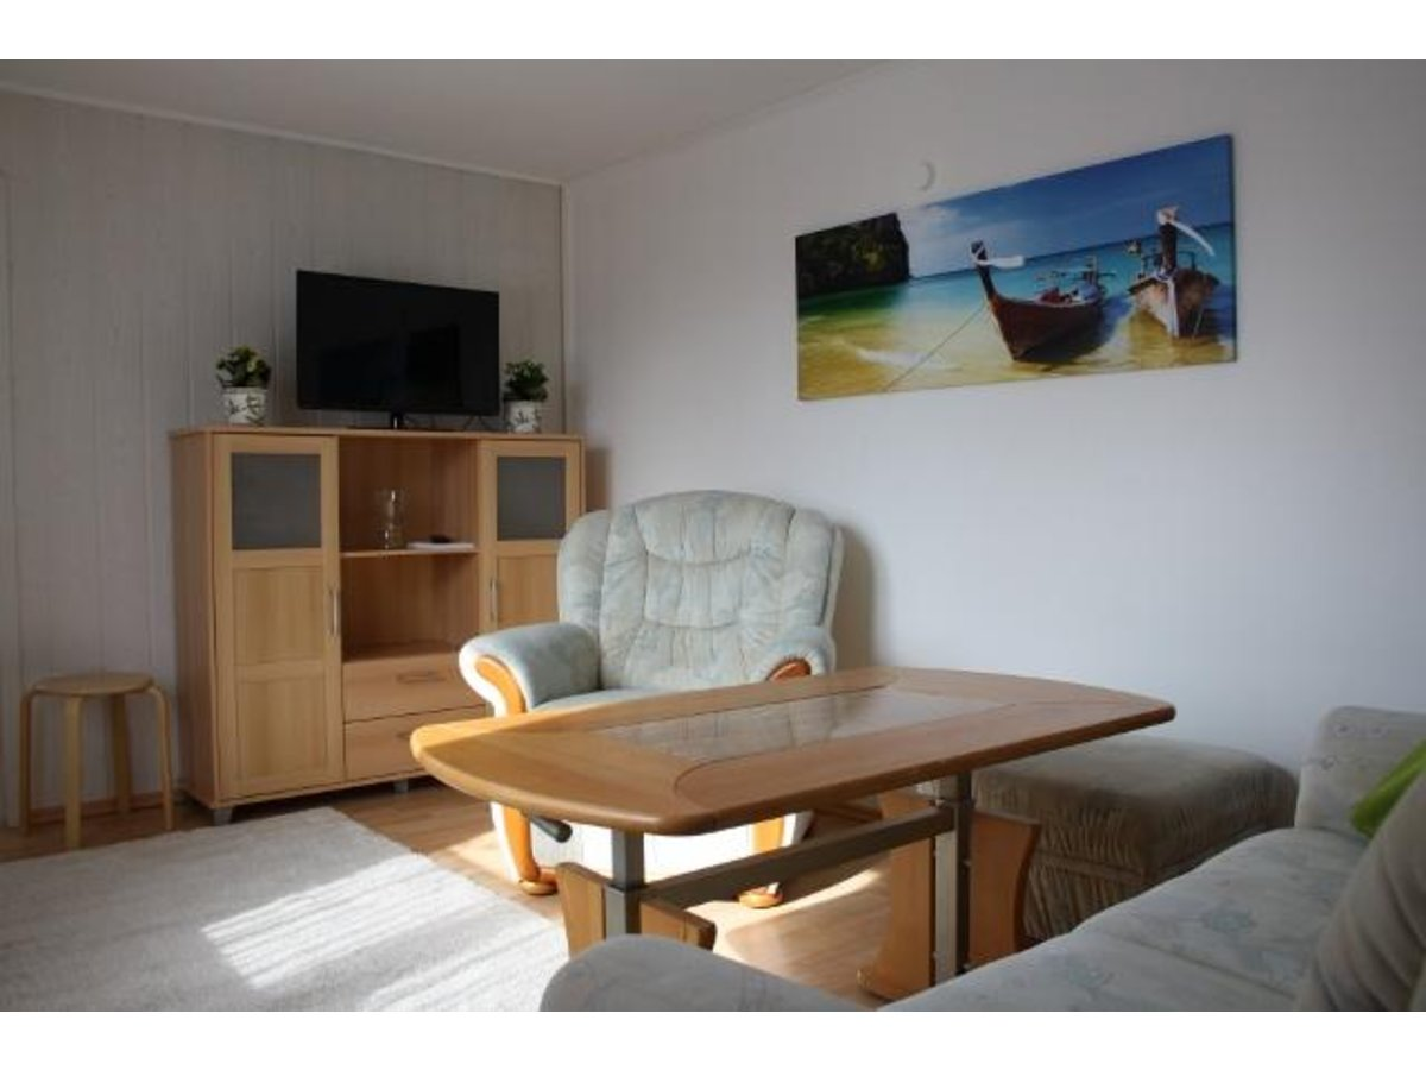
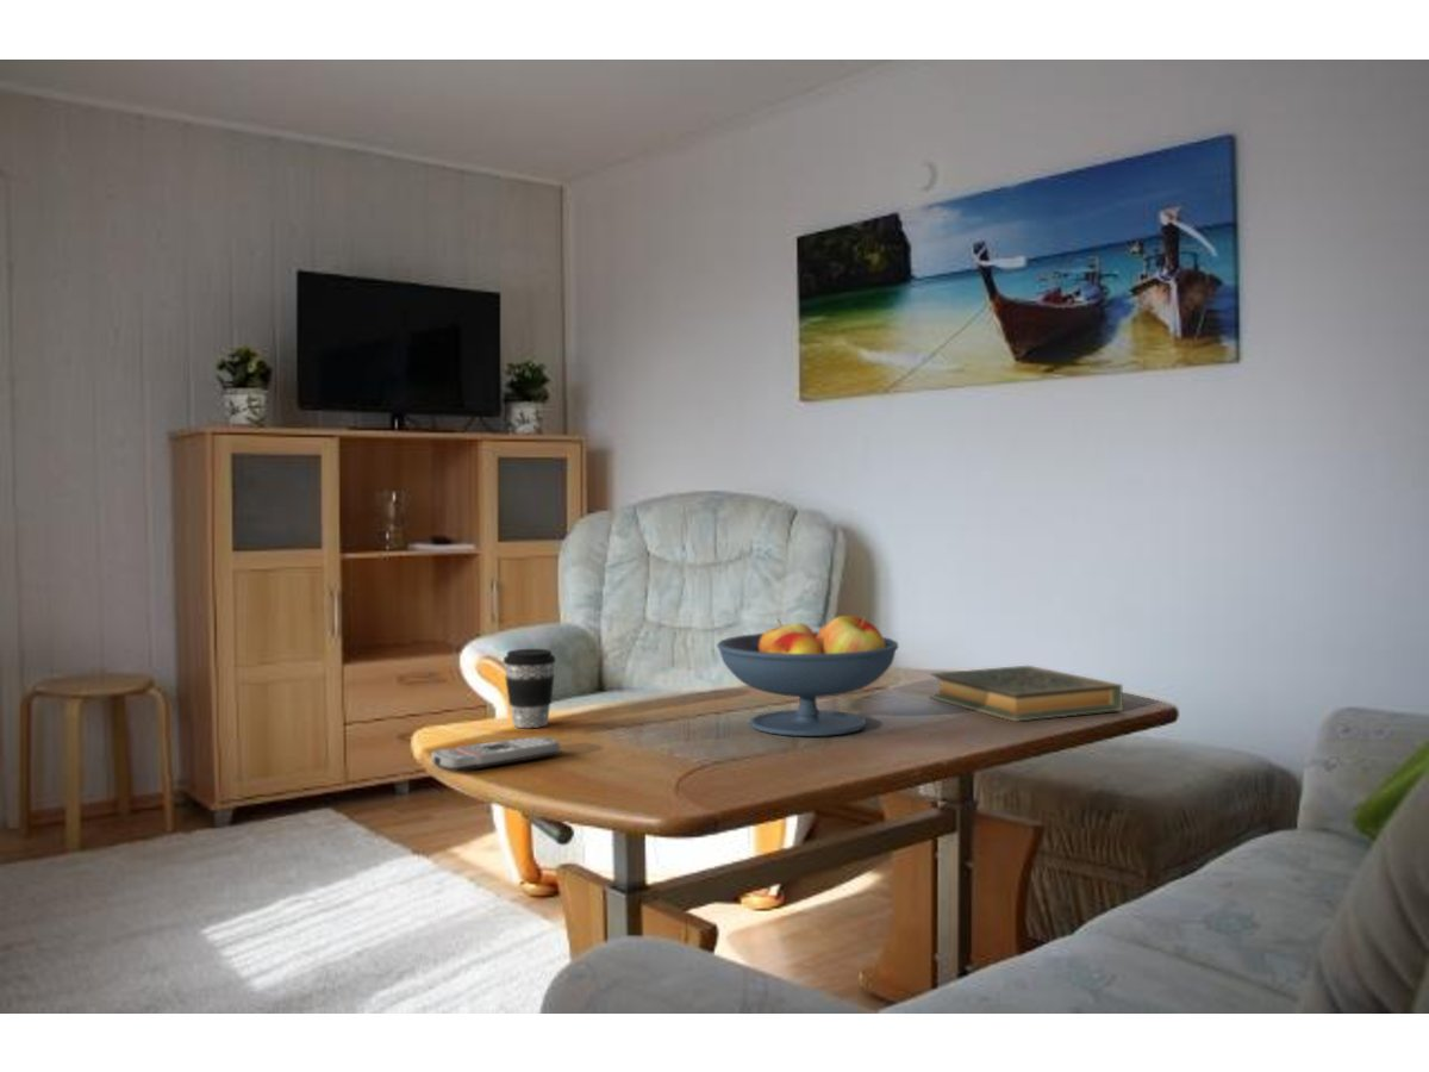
+ coffee cup (529, 687)
+ fruit bowl (807, 668)
+ hardback book (1022, 691)
+ remote control (498, 753)
